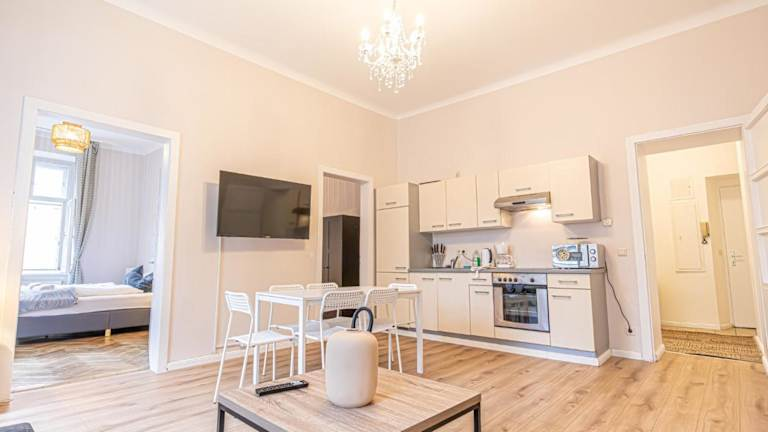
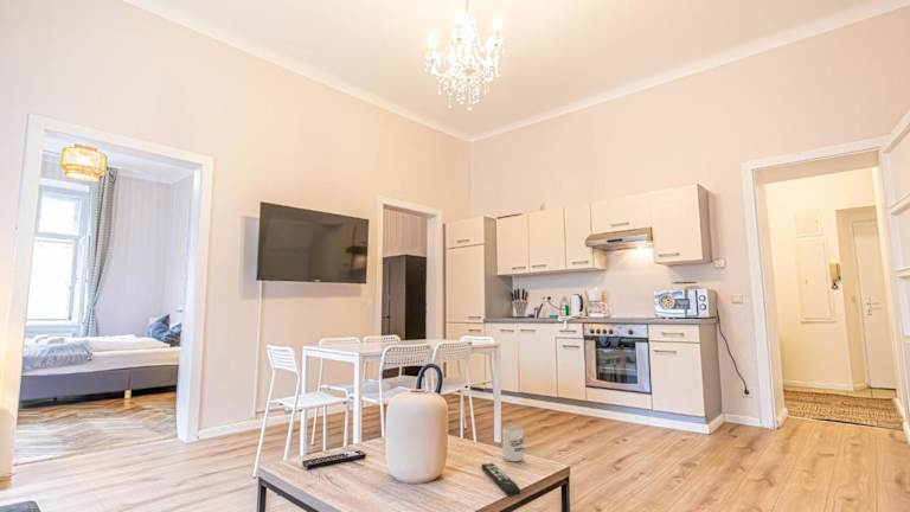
+ remote control (499, 476)
+ cup (513, 443)
